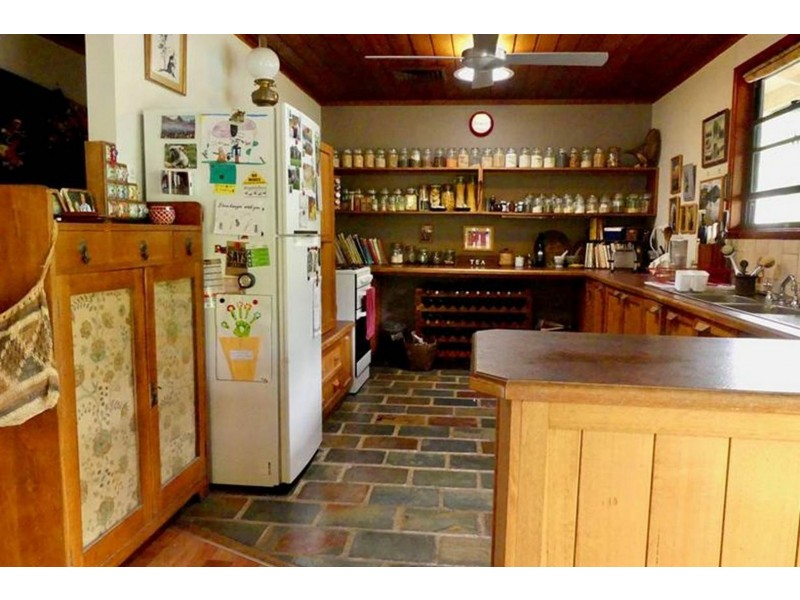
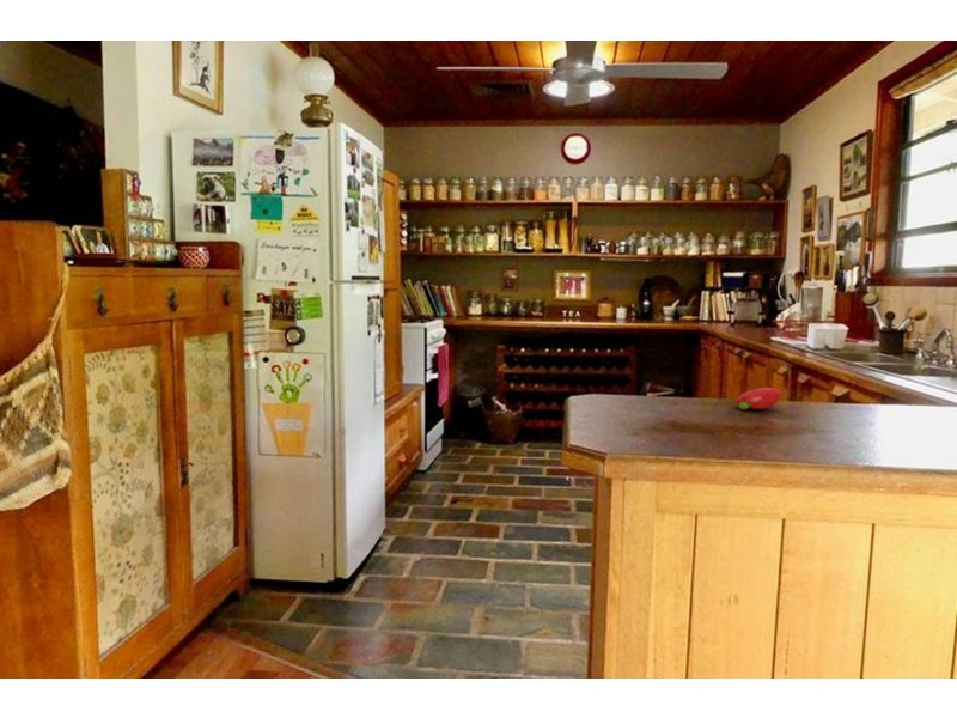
+ fruit (756, 397)
